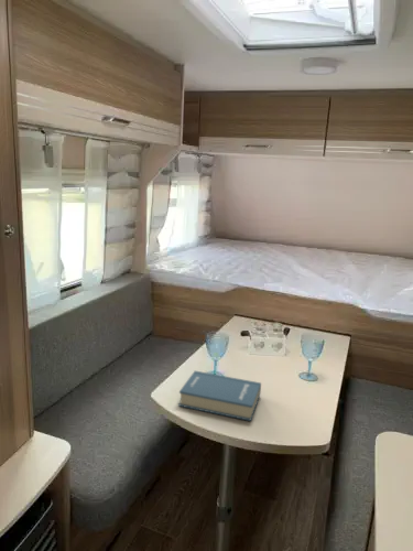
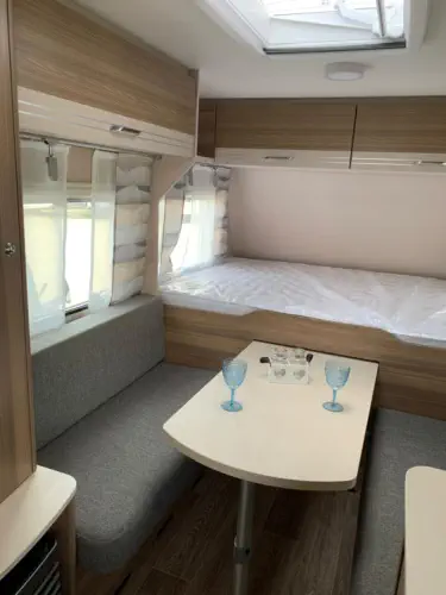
- hardback book (220, 393)
